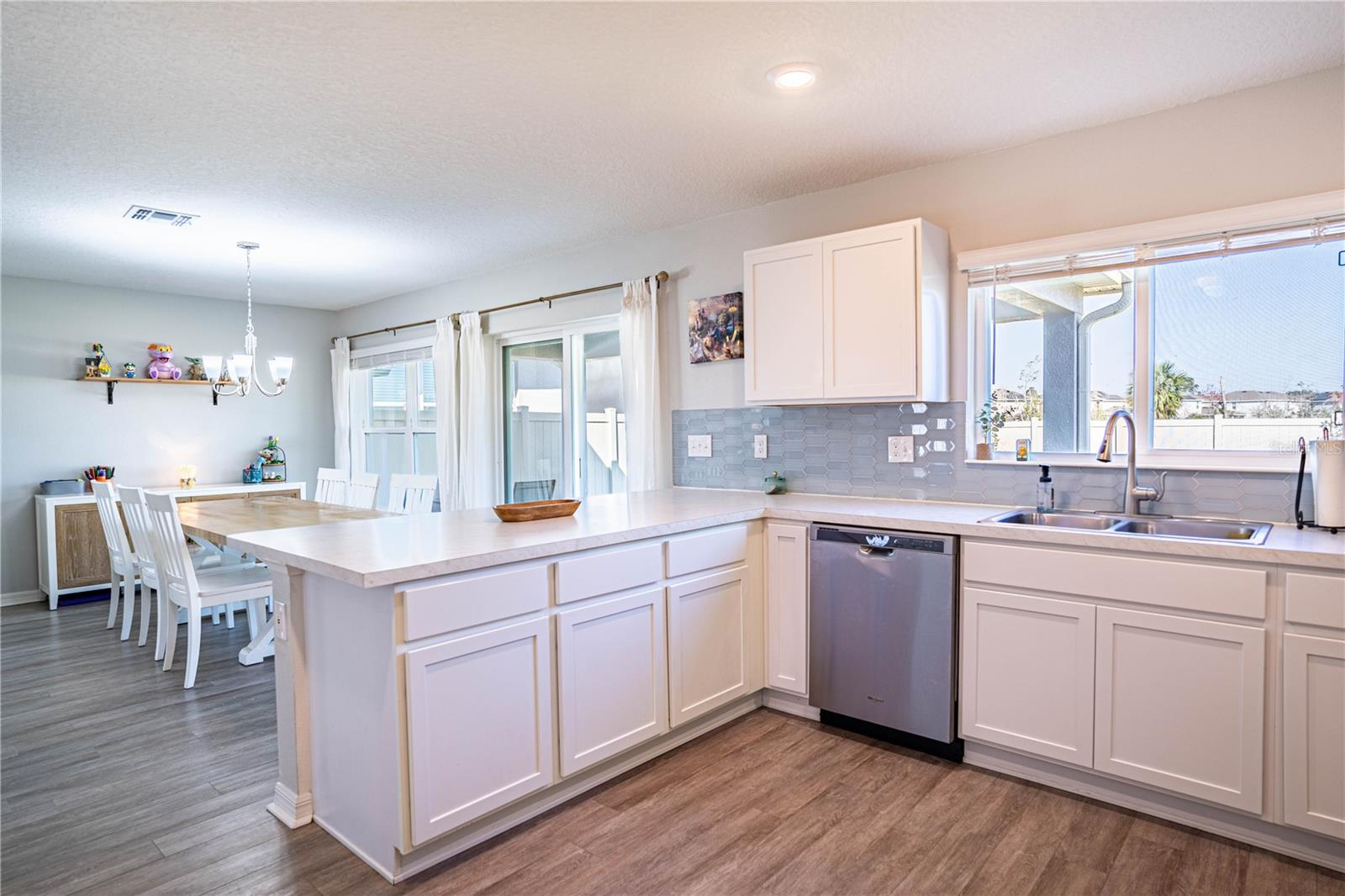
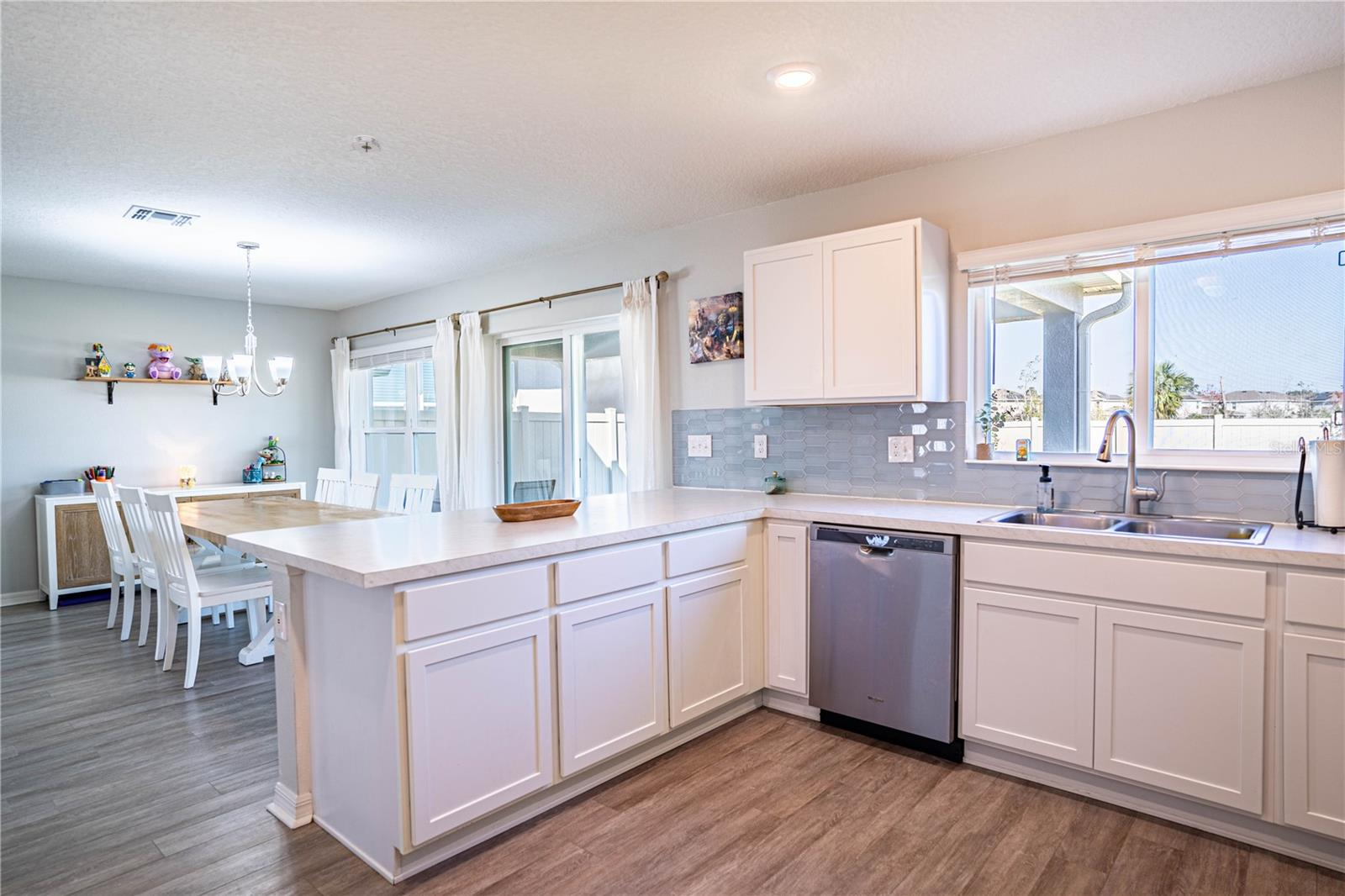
+ smoke detector (365, 144)
